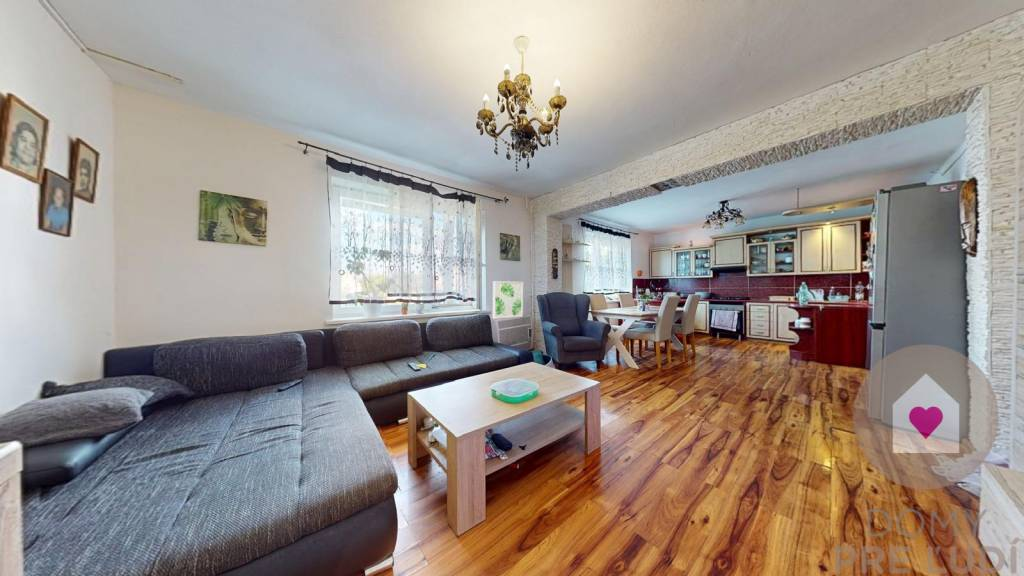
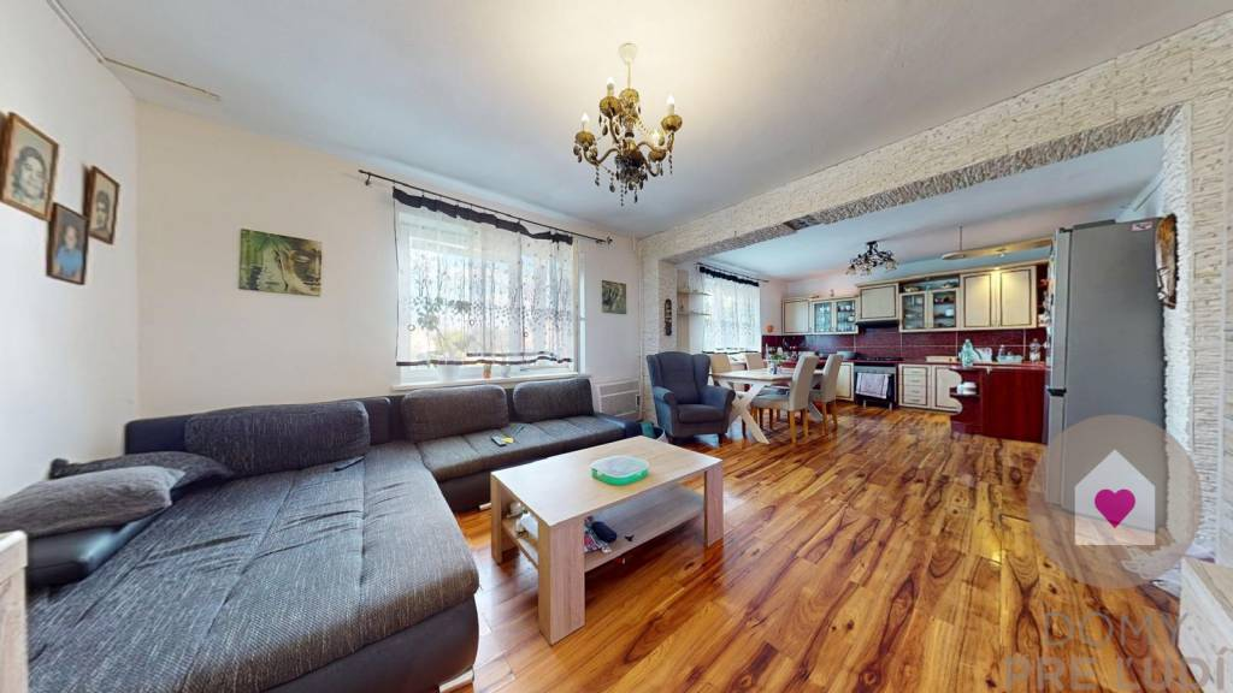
- wall art (508, 299)
